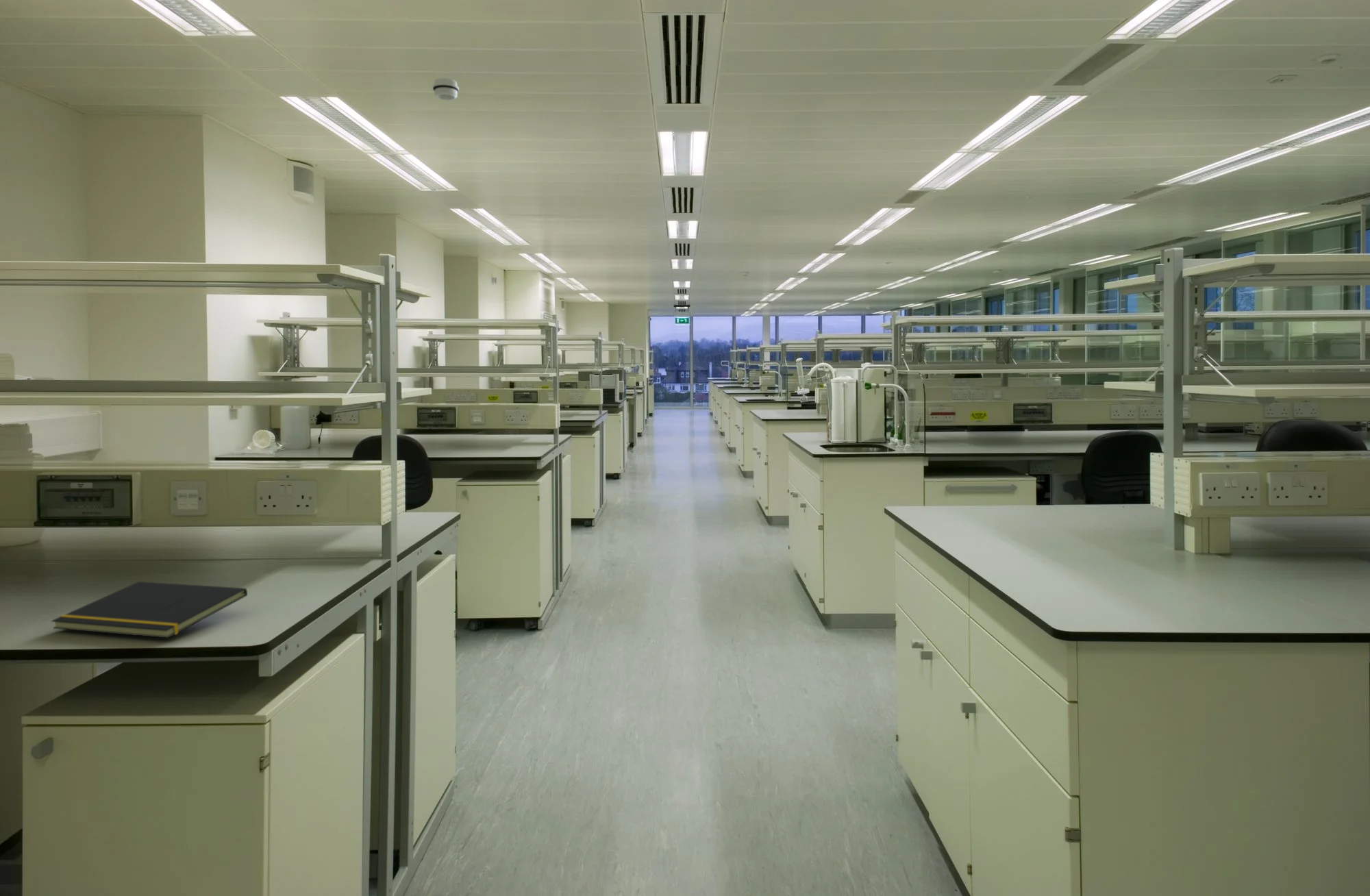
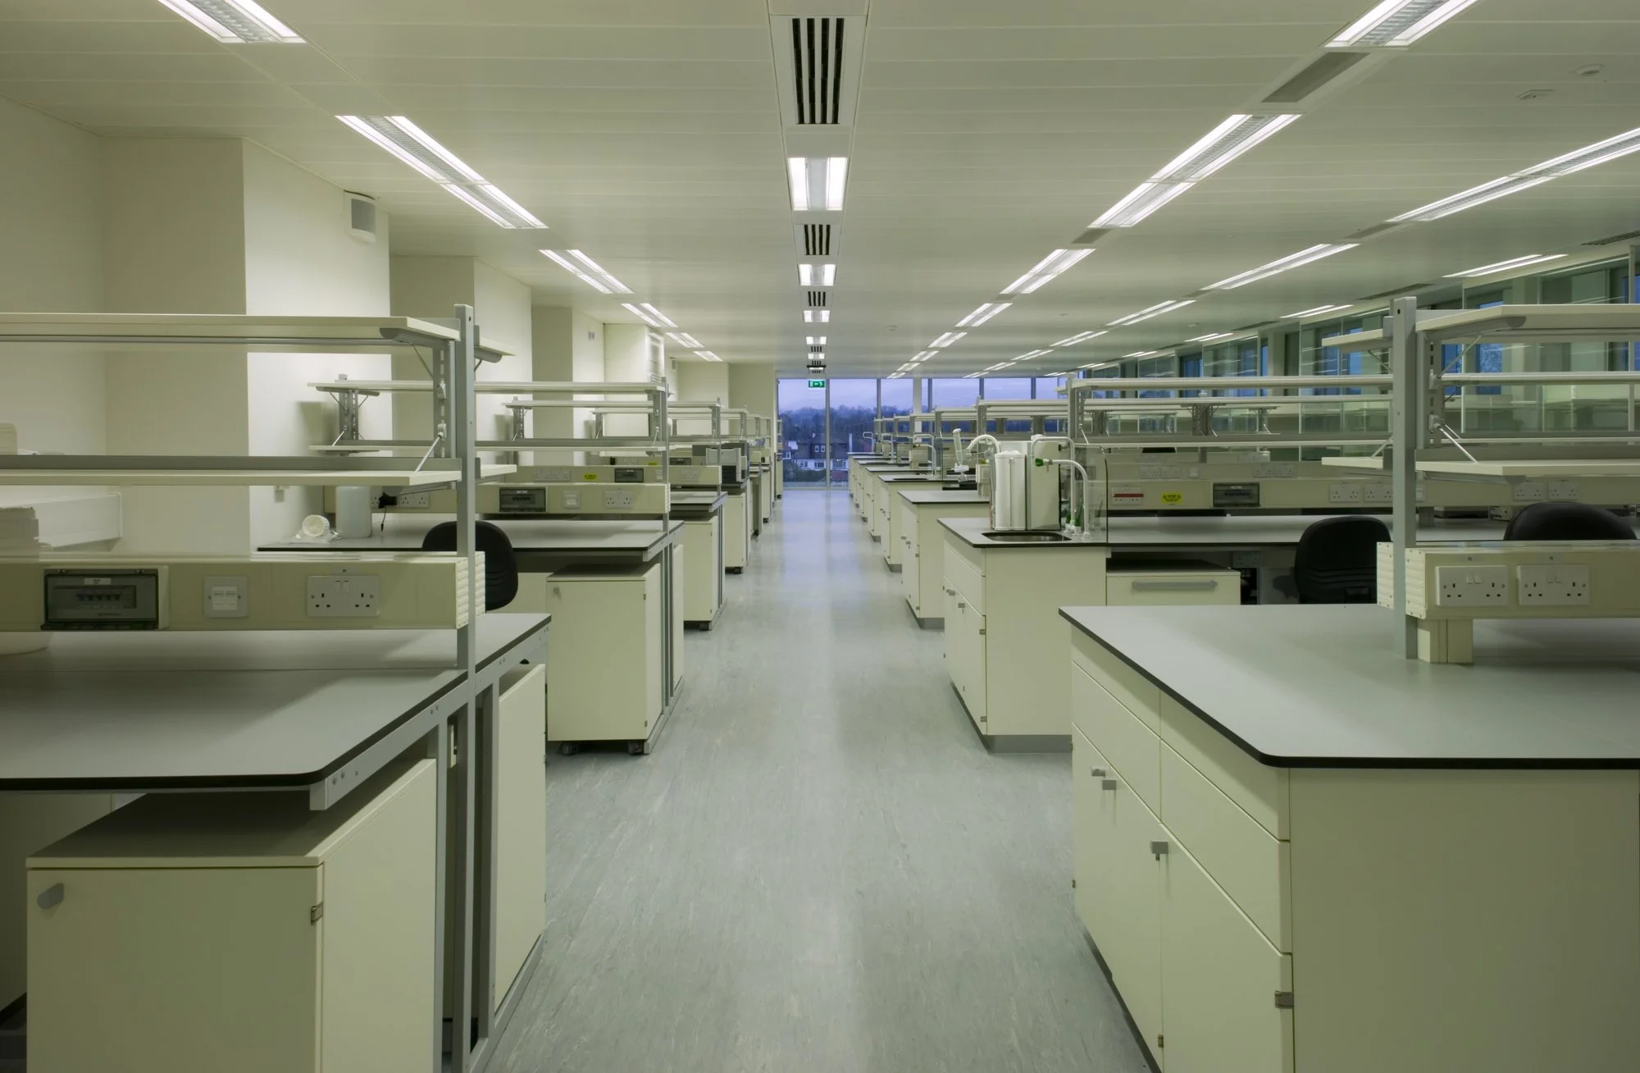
- smoke detector (445, 89)
- notepad (152, 608)
